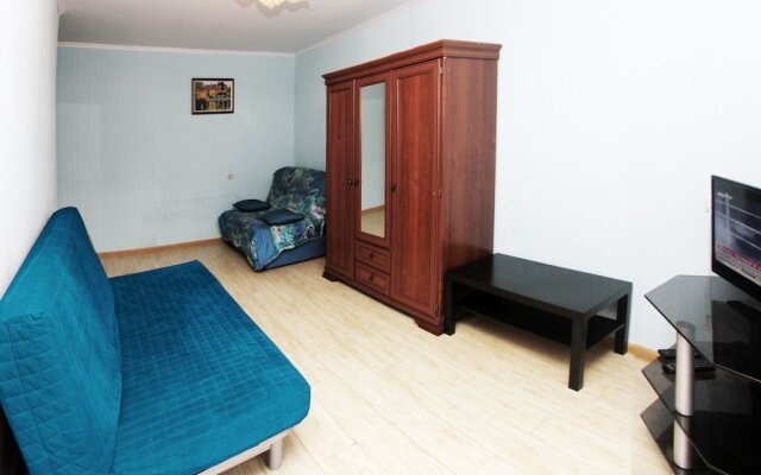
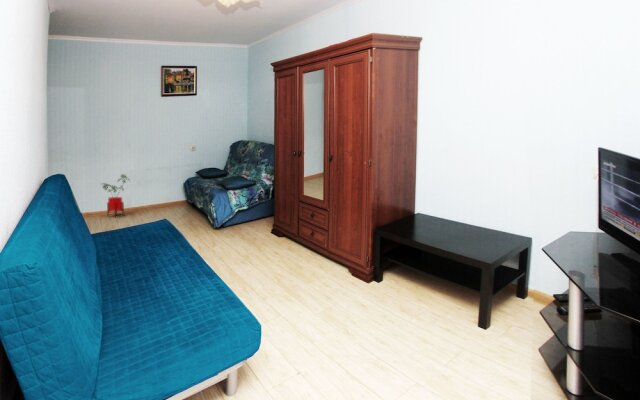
+ house plant (117, 195)
